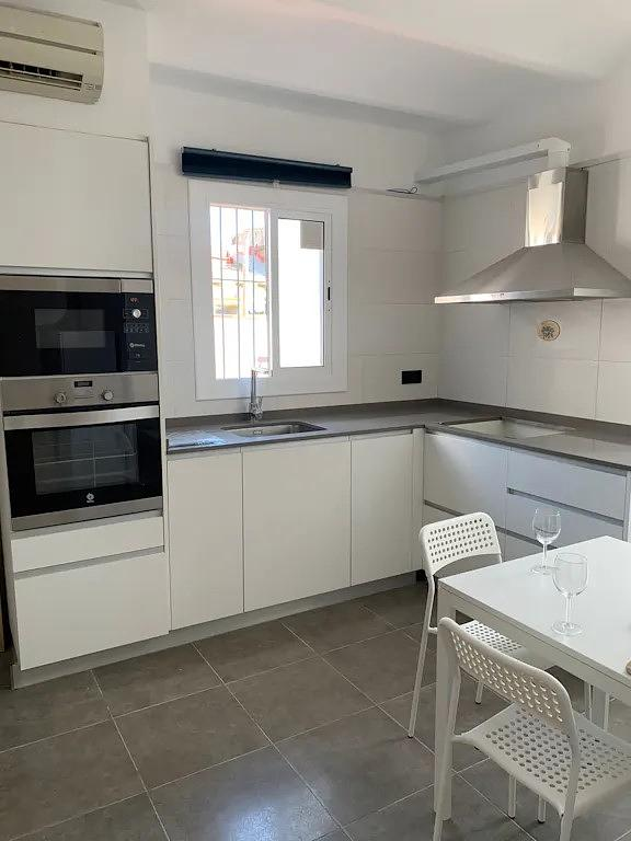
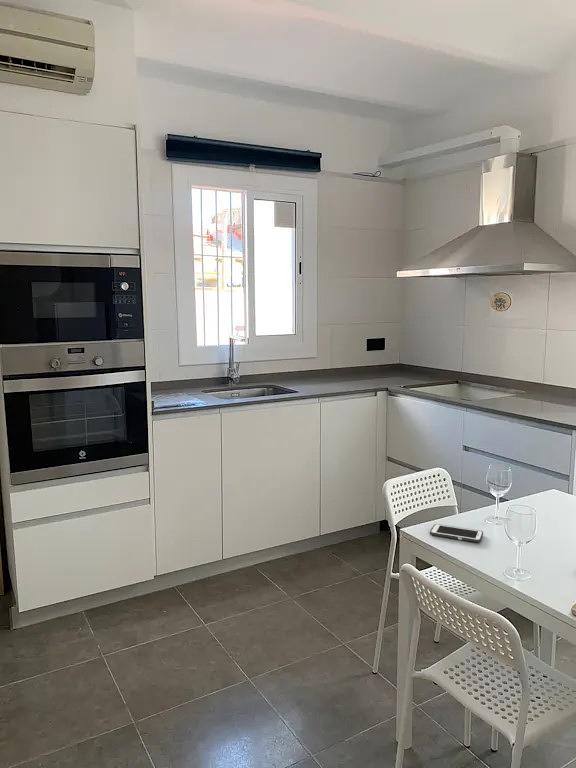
+ cell phone (456, 533)
